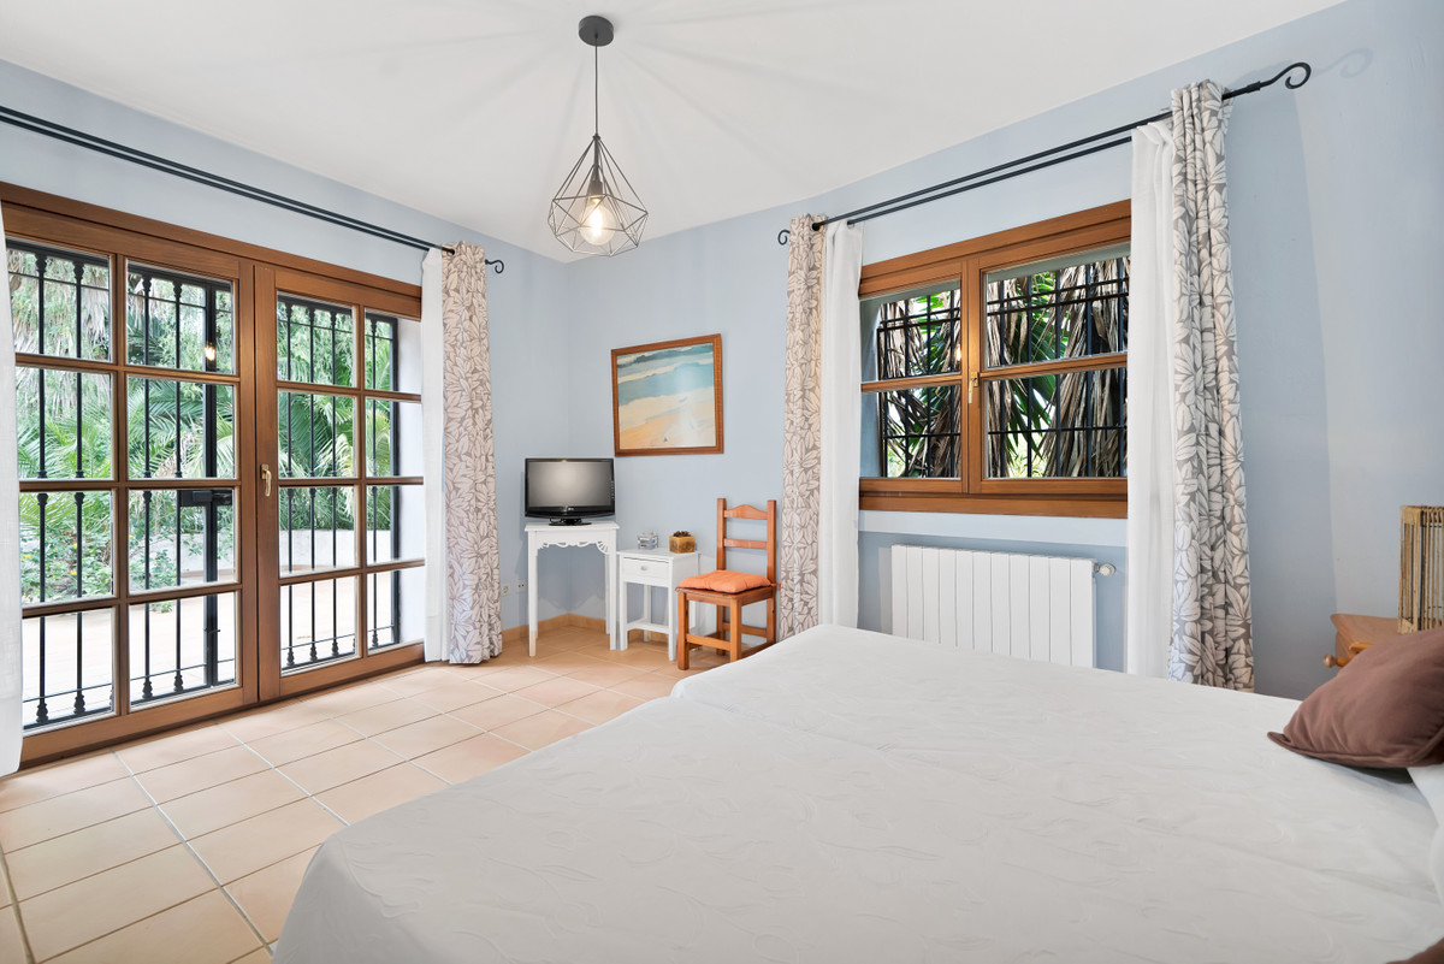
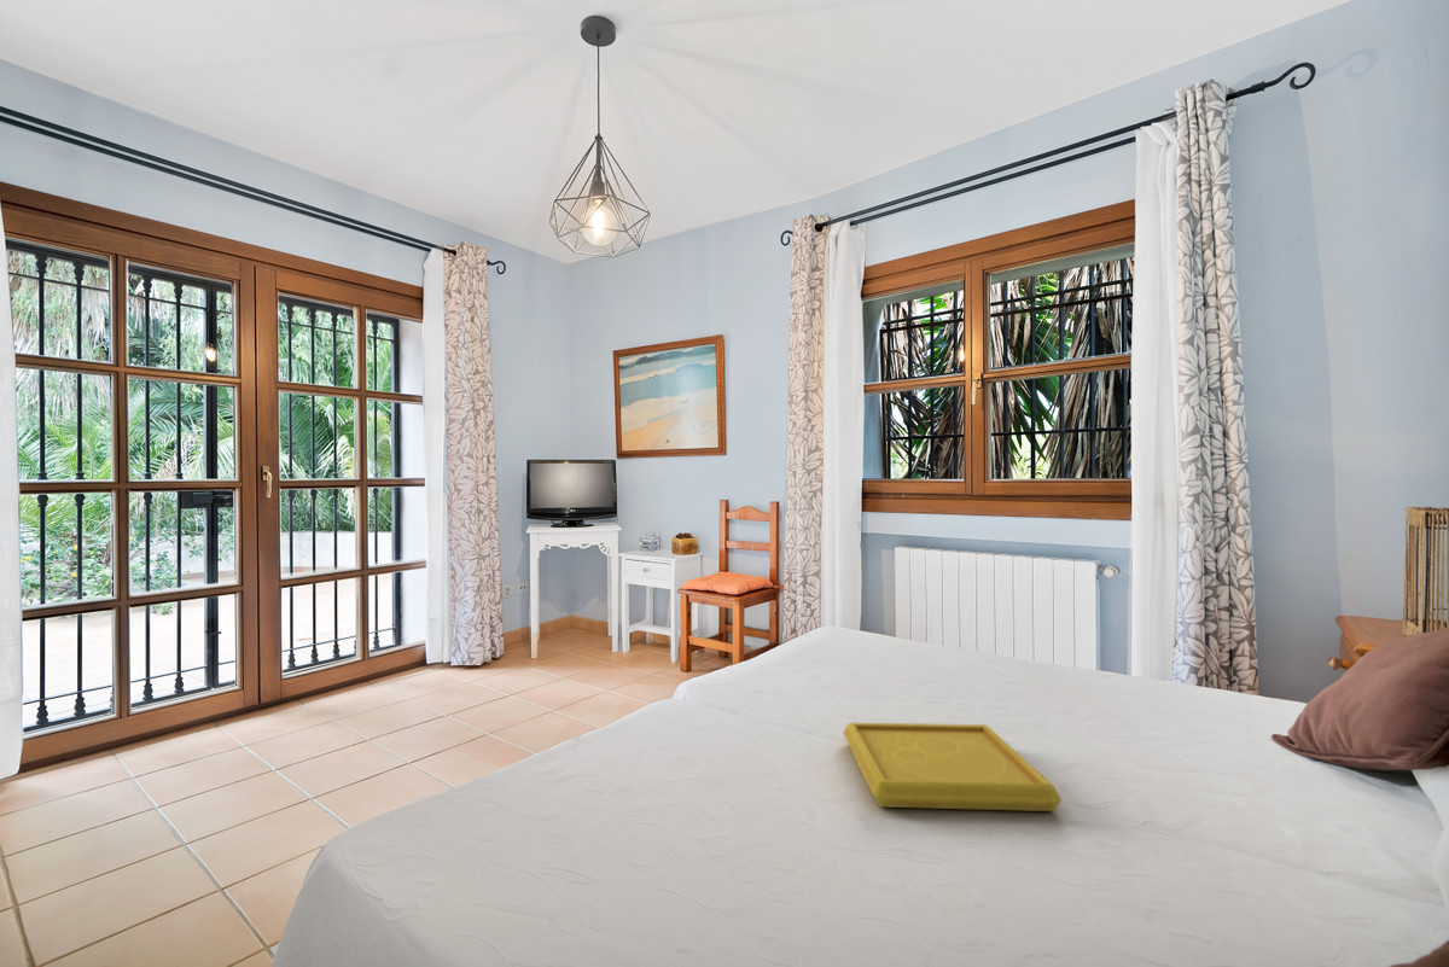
+ serving tray (938, 761)
